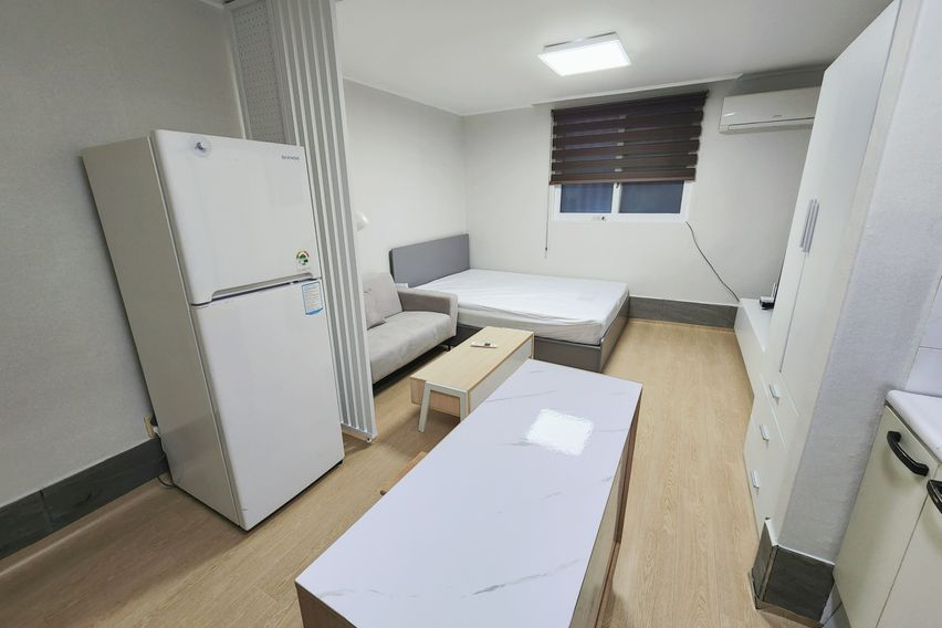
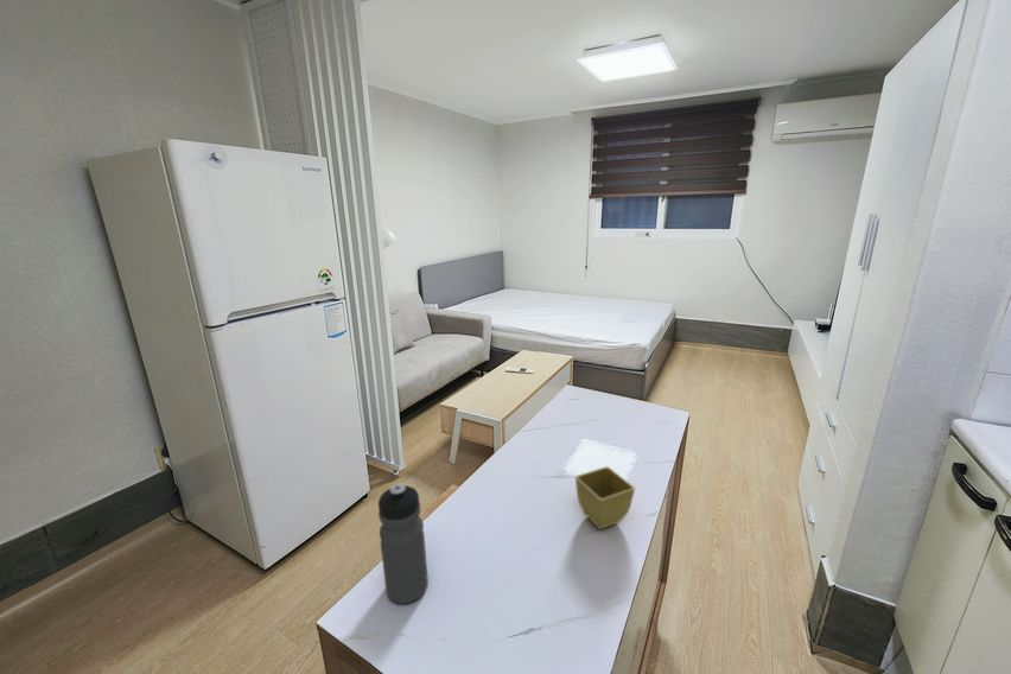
+ water bottle (402, 539)
+ flower pot (603, 500)
